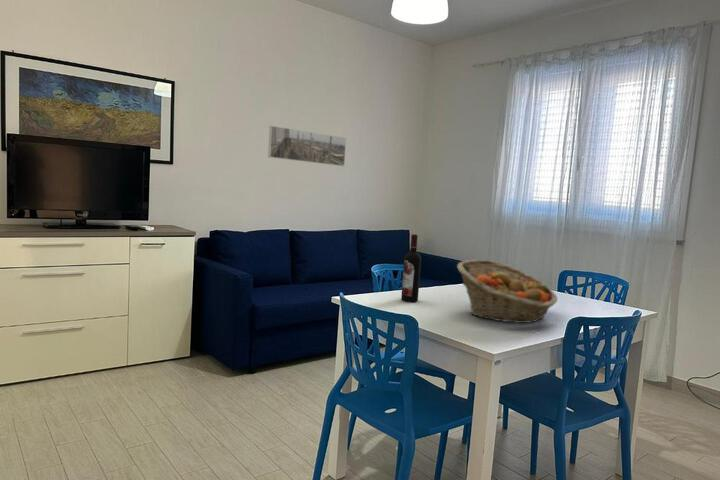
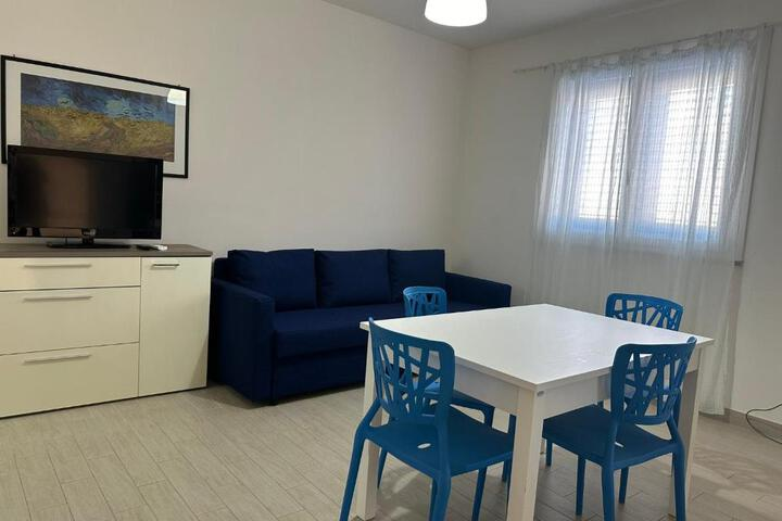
- wine bottle (412, 267)
- fruit basket (505, 289)
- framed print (309, 147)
